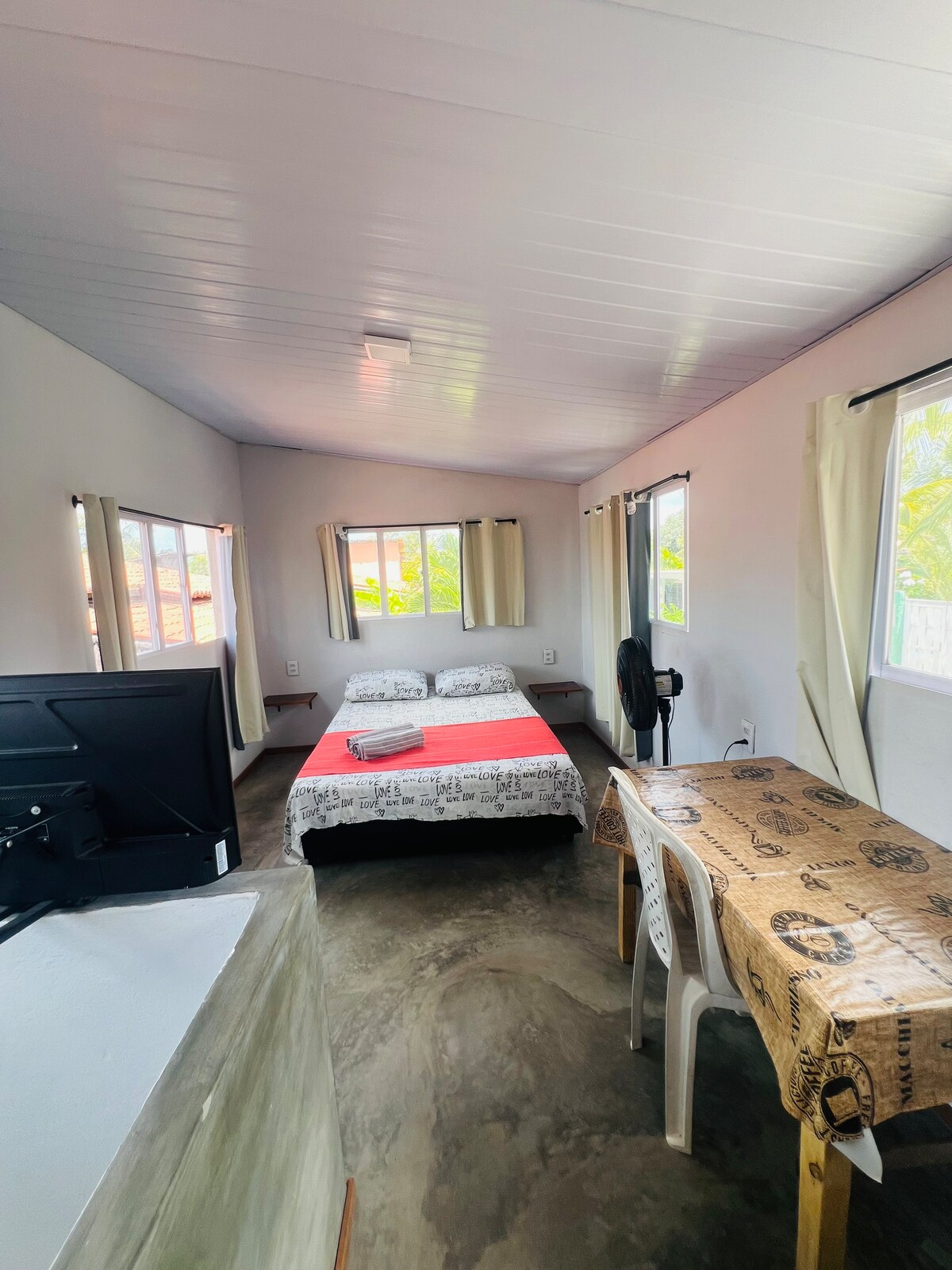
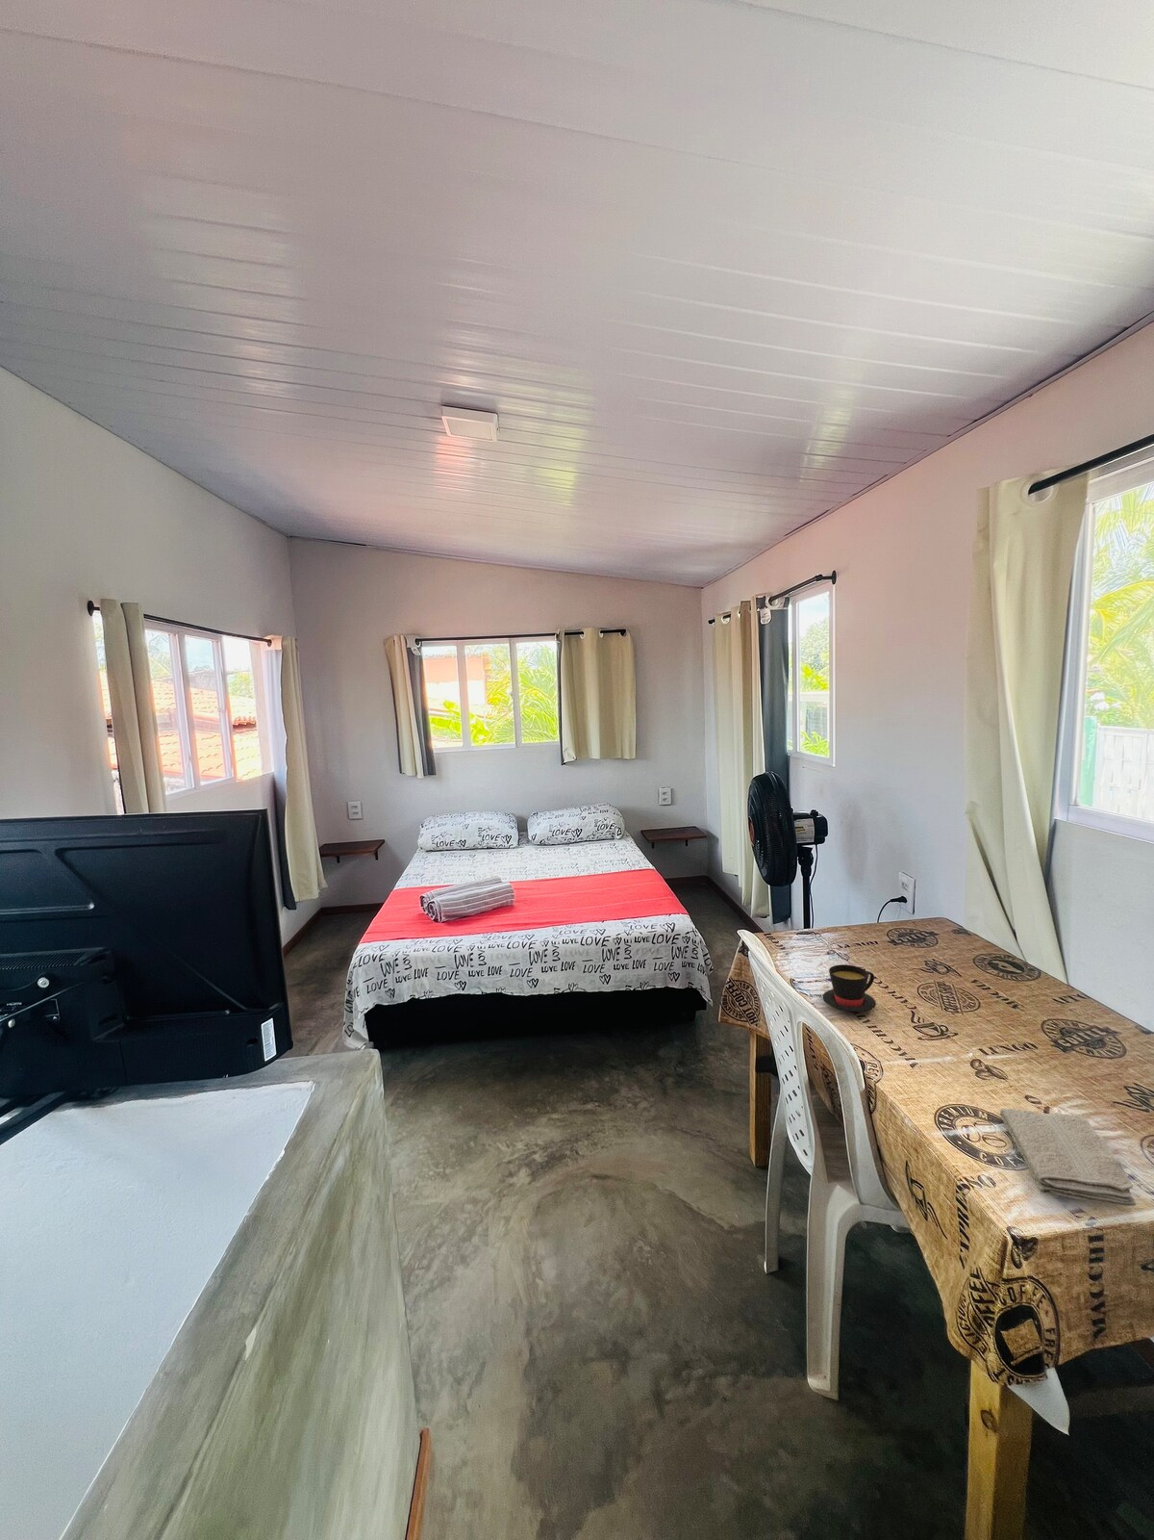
+ washcloth (1062, 1151)
+ teacup (850, 987)
